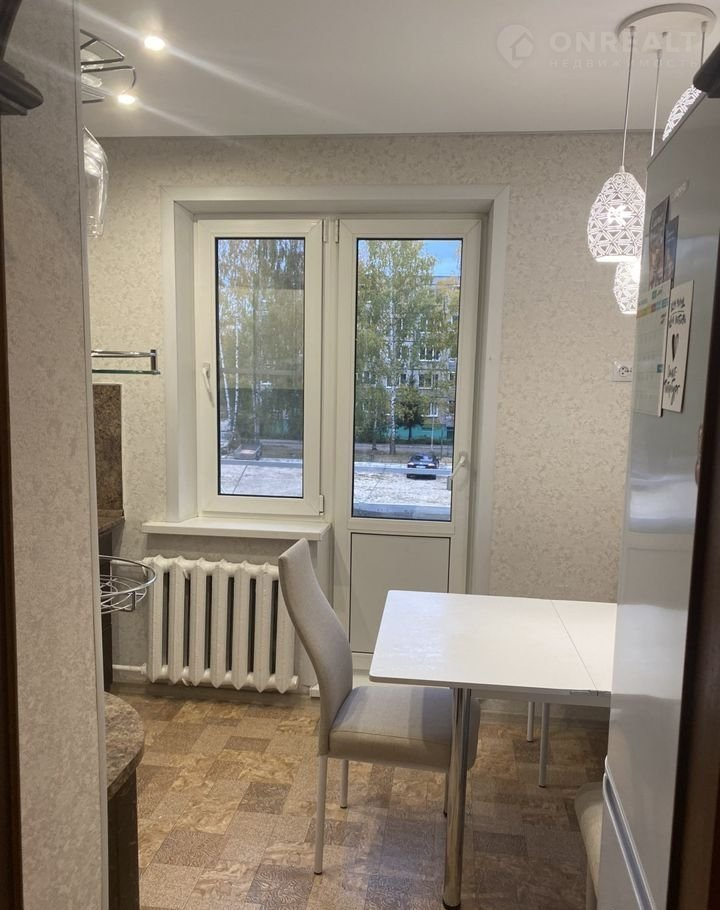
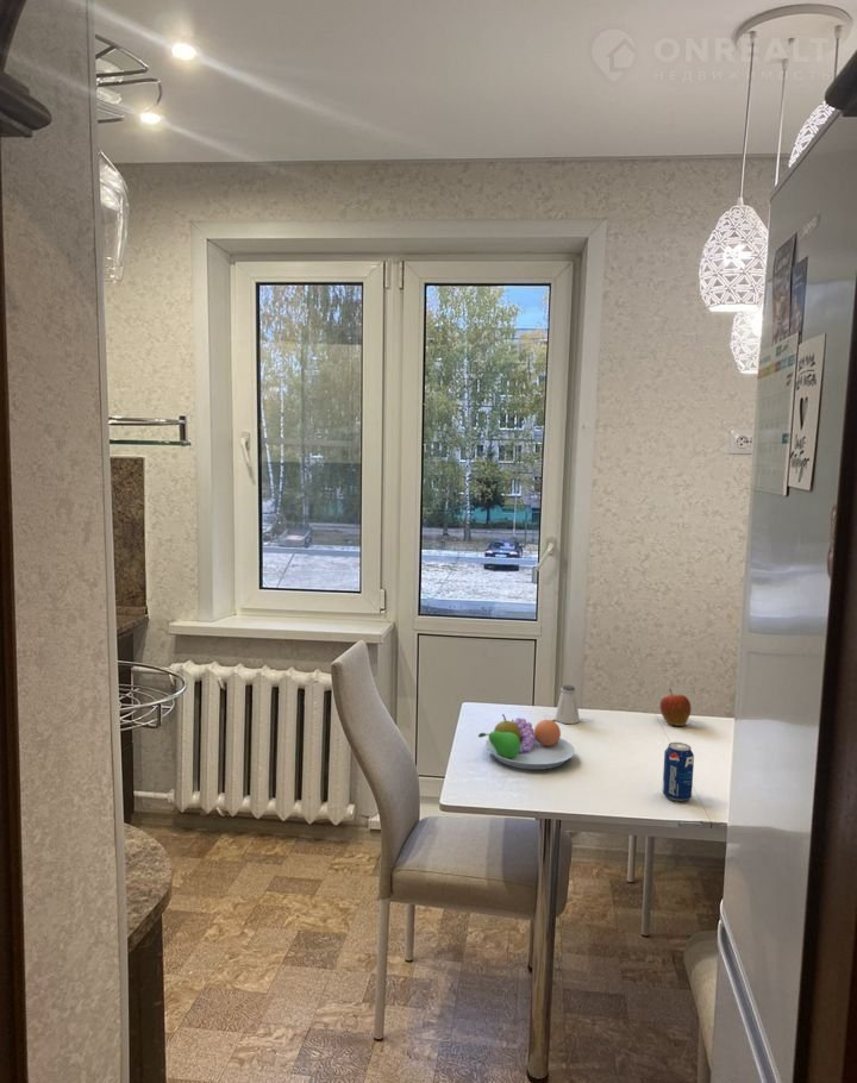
+ fruit bowl (526, 738)
+ saltshaker (568, 702)
+ apple (675, 707)
+ beverage can (677, 771)
